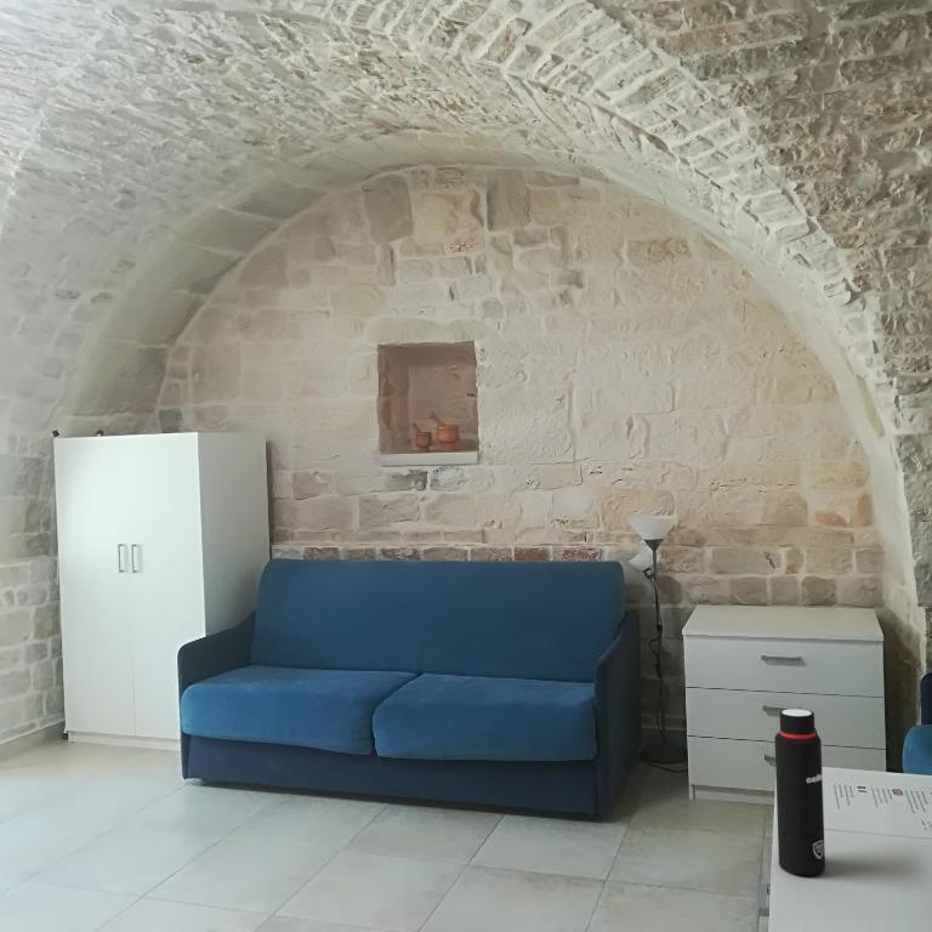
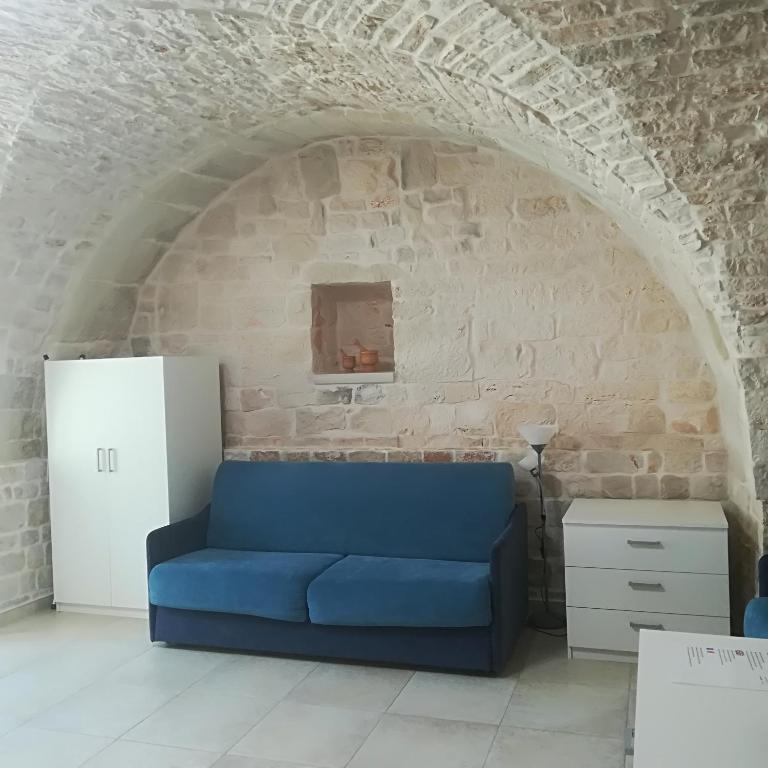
- water bottle (802, 789)
